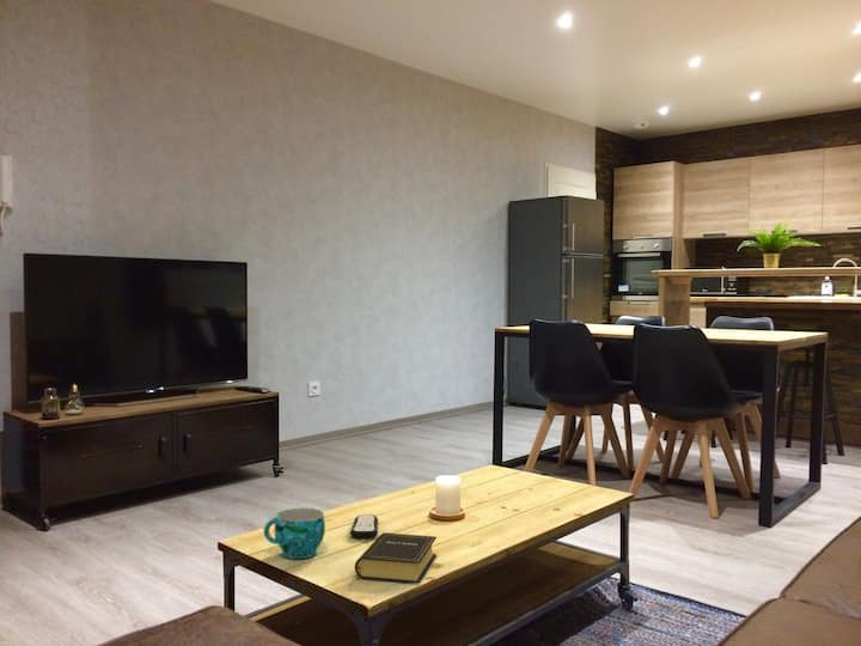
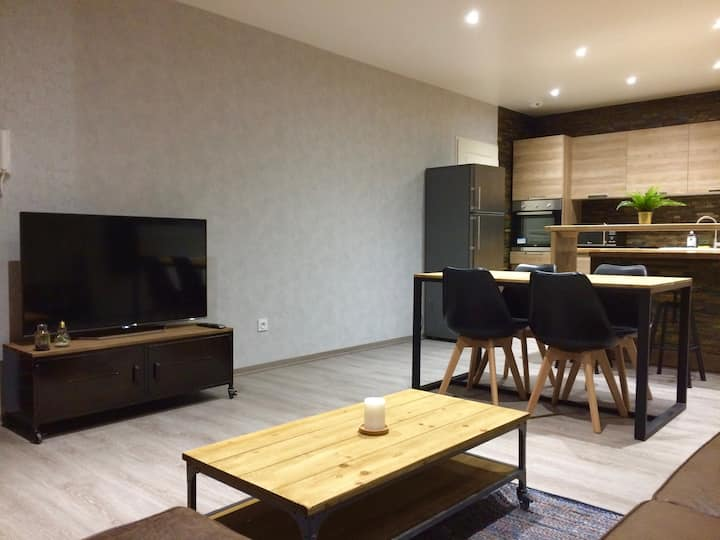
- remote control (365, 525)
- cup (297, 534)
- book (396, 556)
